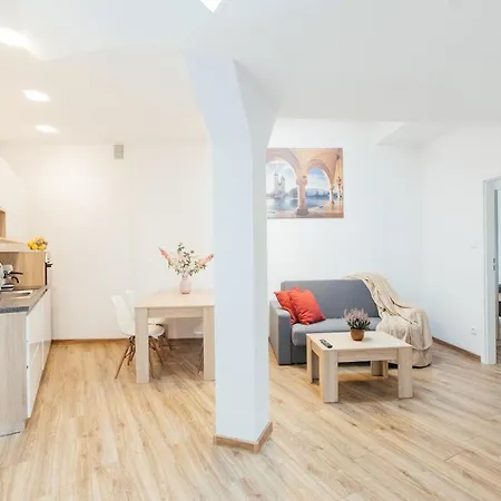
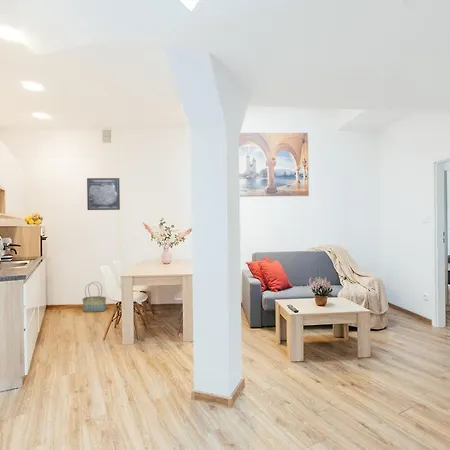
+ wall art (103, 194)
+ basket (94, 296)
